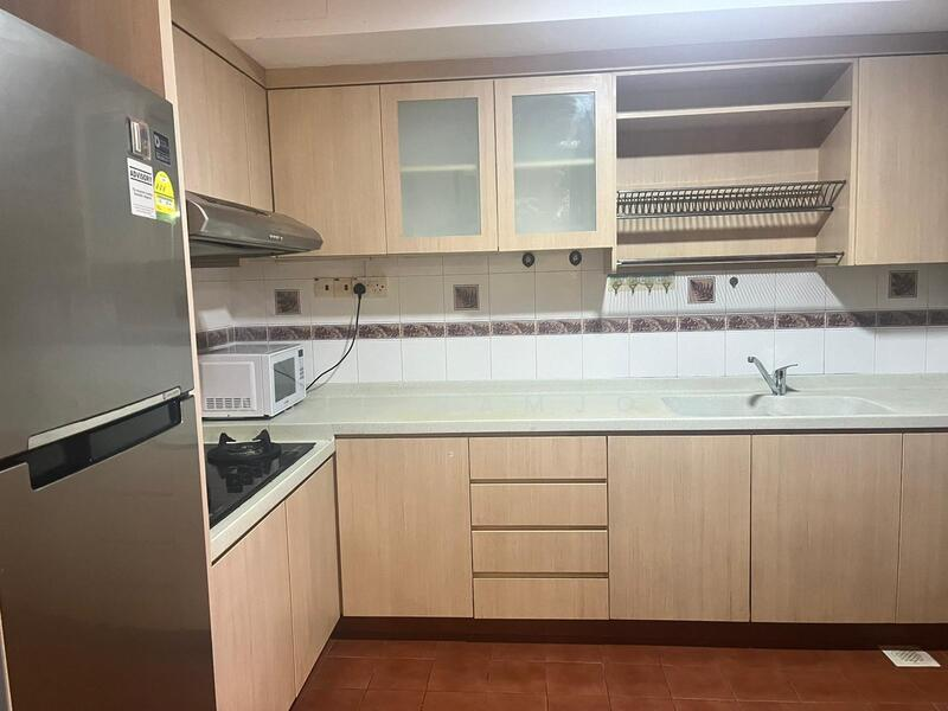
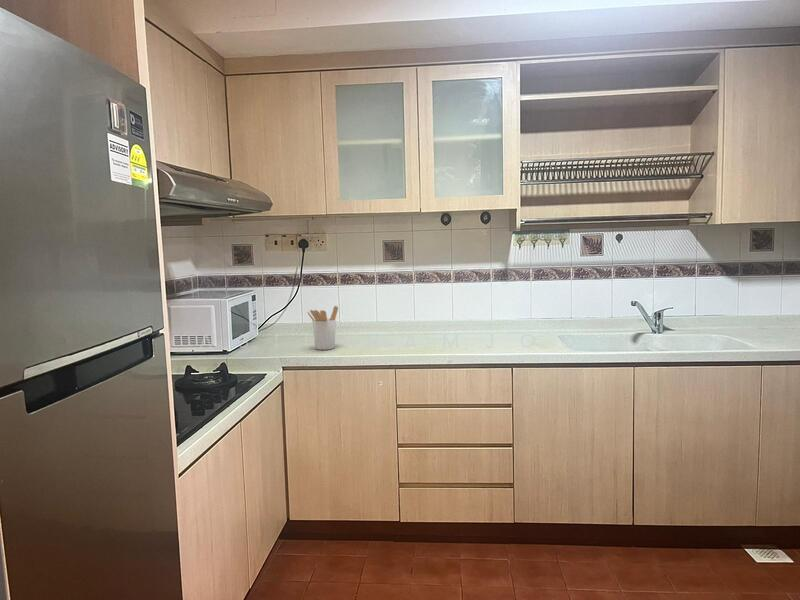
+ utensil holder (322, 327)
